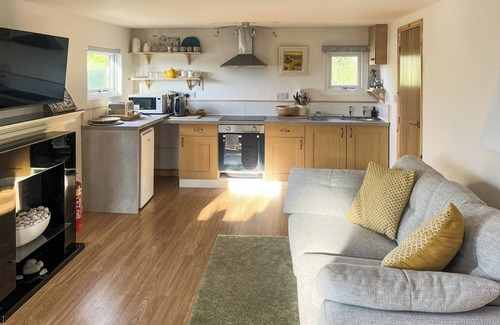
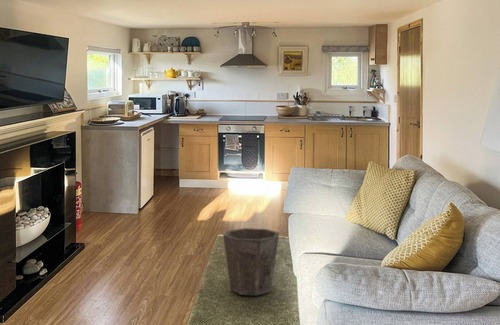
+ waste bin (251, 261)
